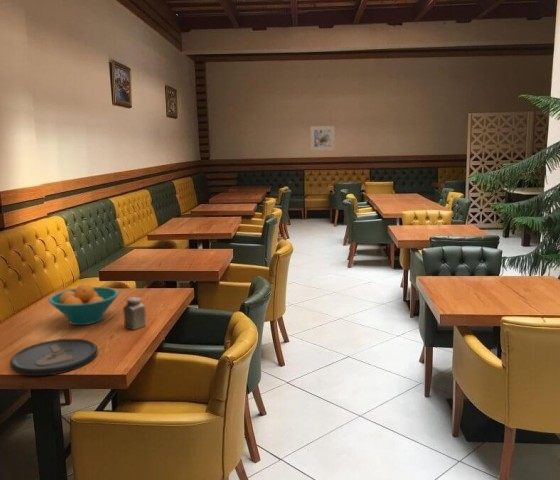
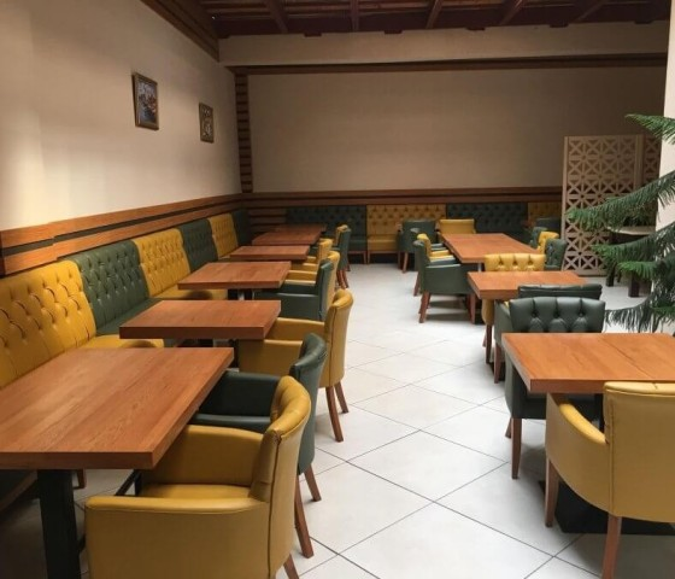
- salt shaker (134, 312)
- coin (55, 355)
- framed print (322, 138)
- fruit bowl (84, 302)
